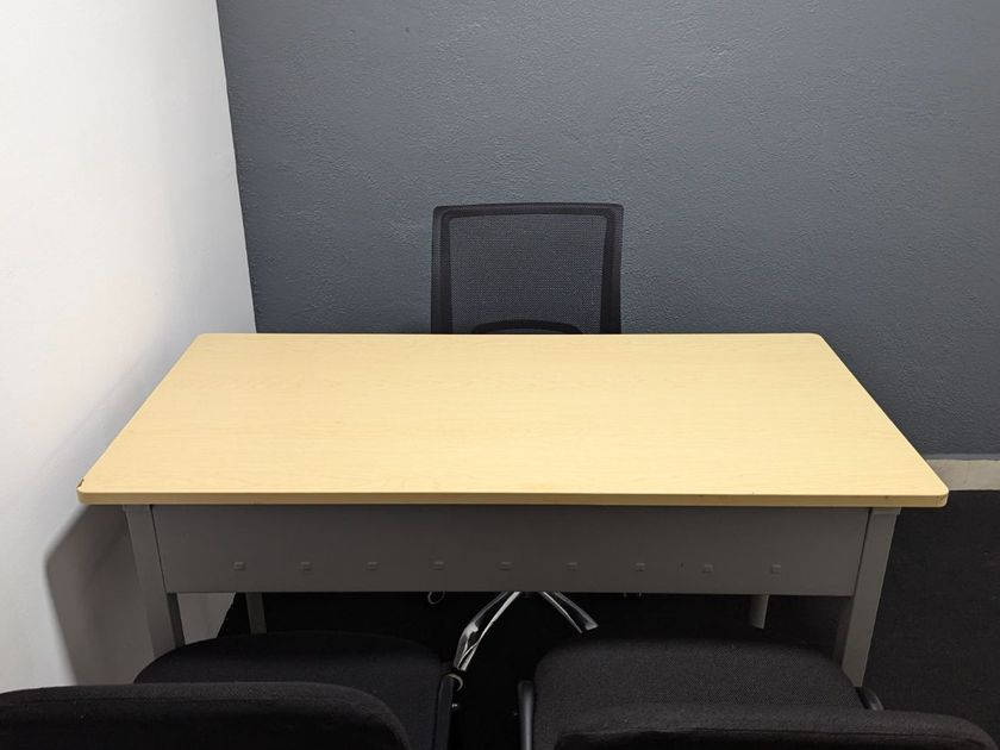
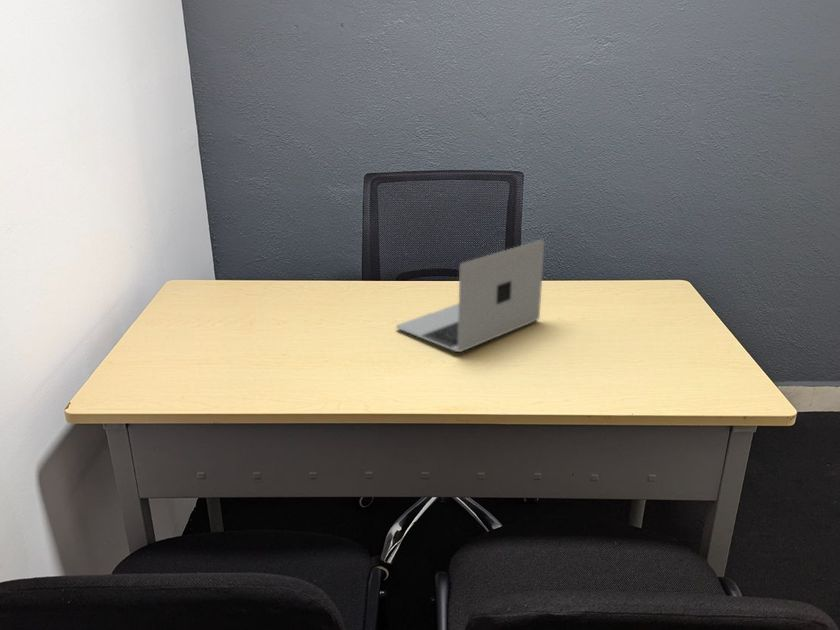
+ laptop (469, 284)
